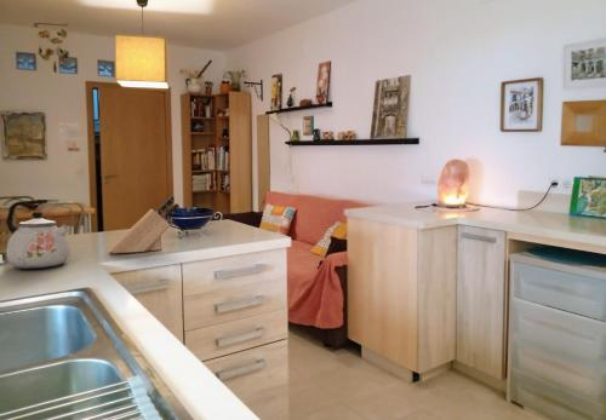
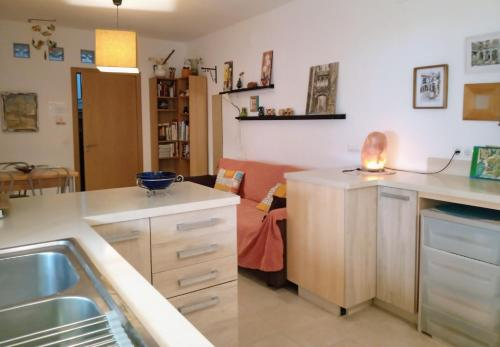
- kettle (39, 232)
- knife block (144, 223)
